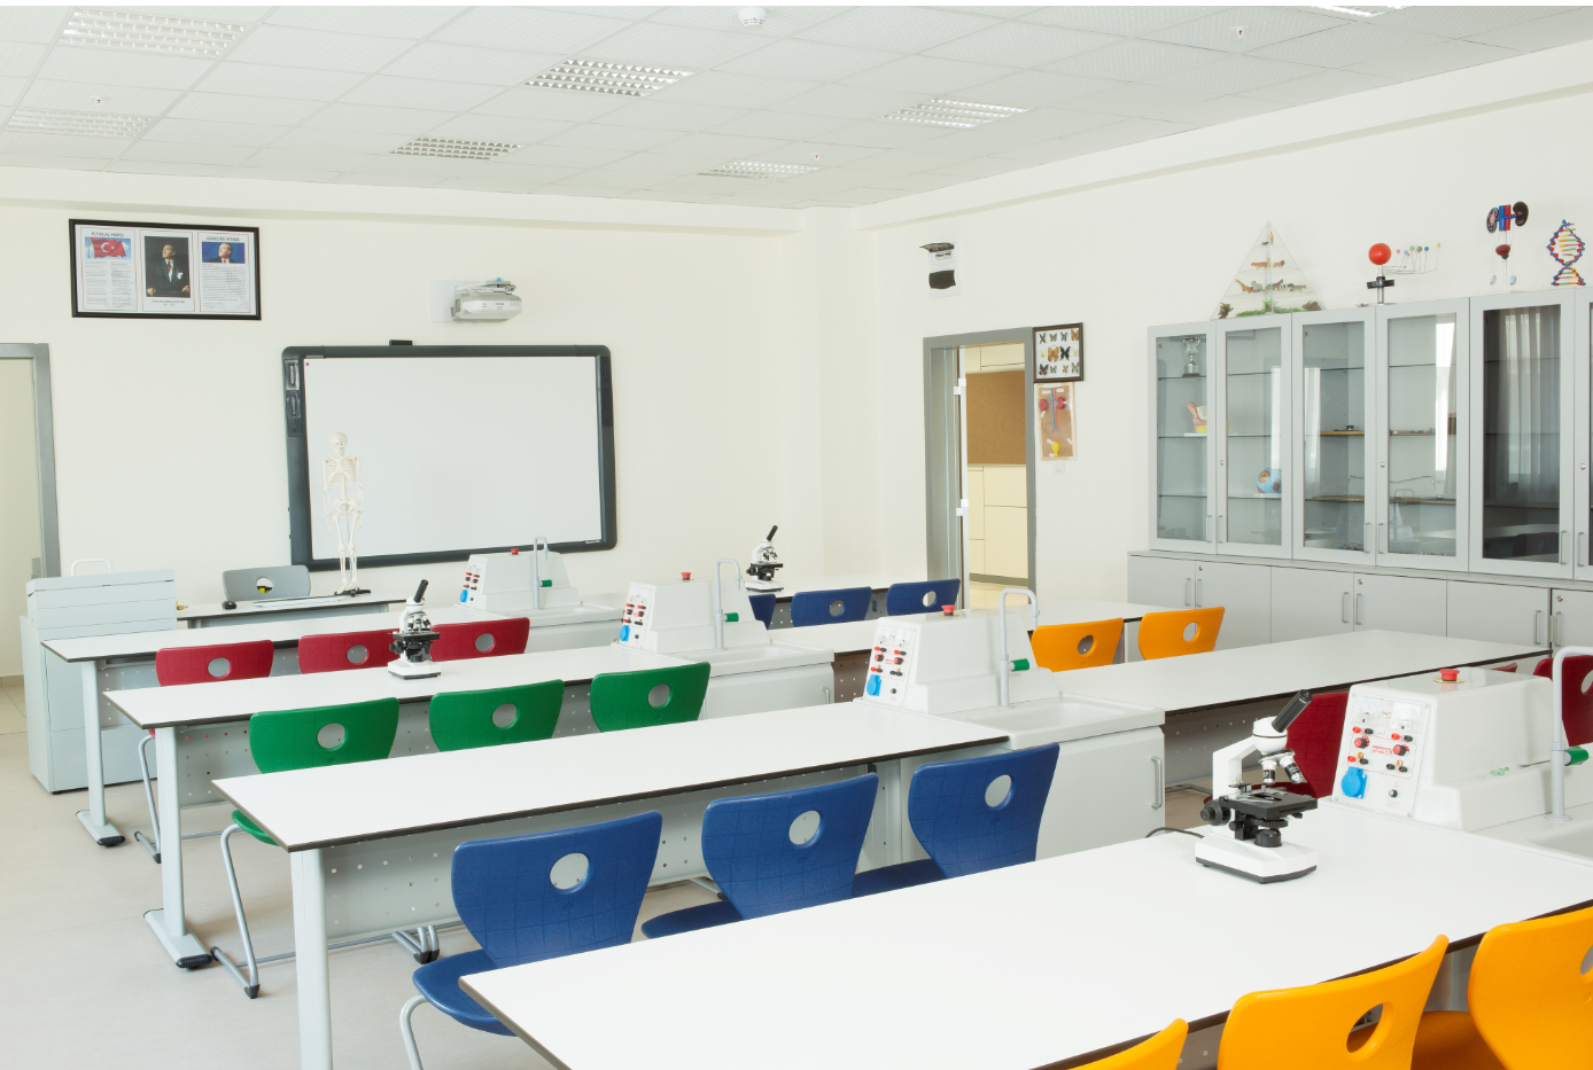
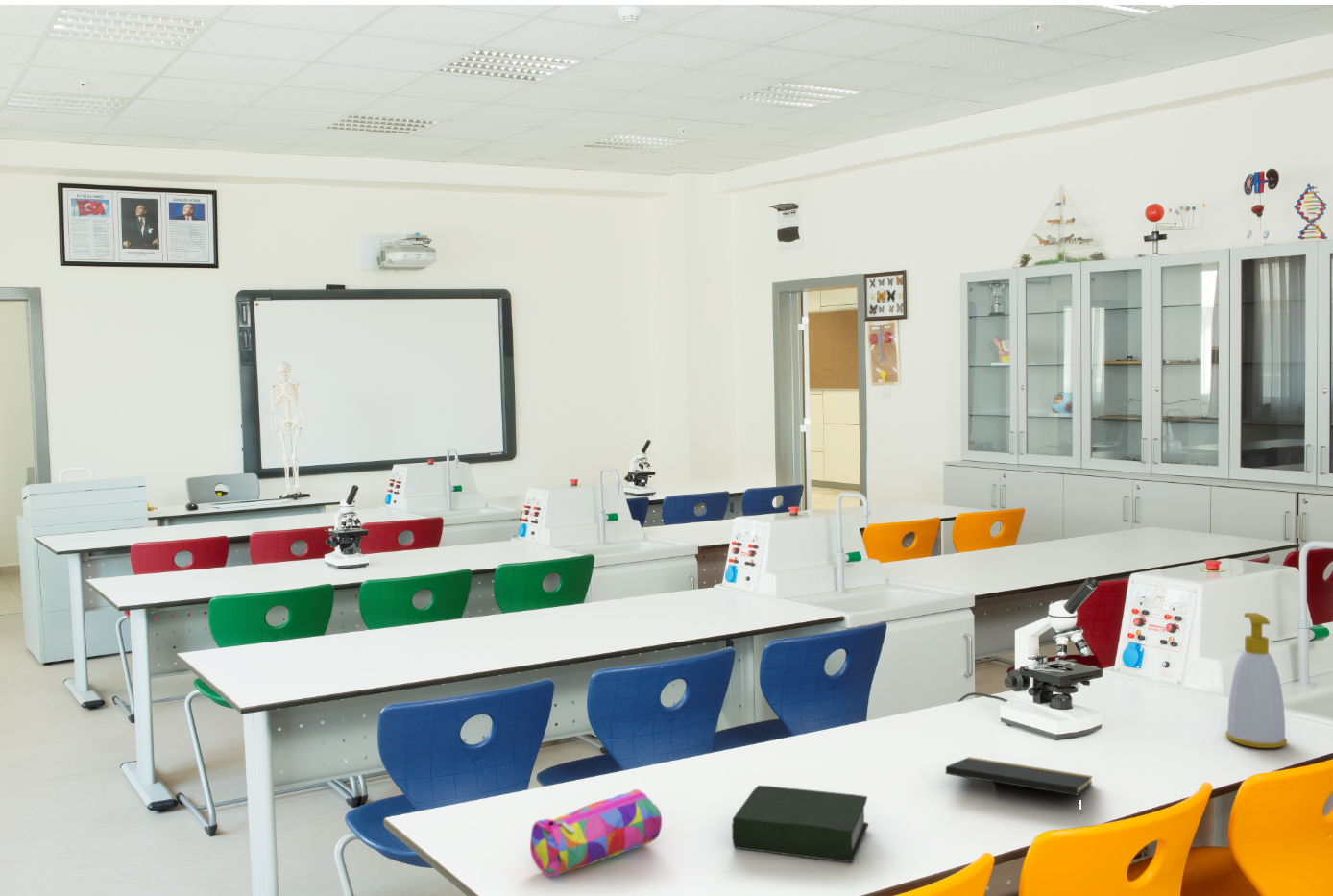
+ notepad (1019, 775)
+ pencil case (595, 831)
+ soap bottle (1255, 678)
+ book (801, 822)
